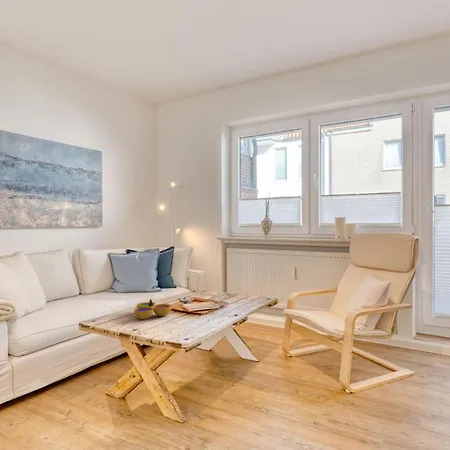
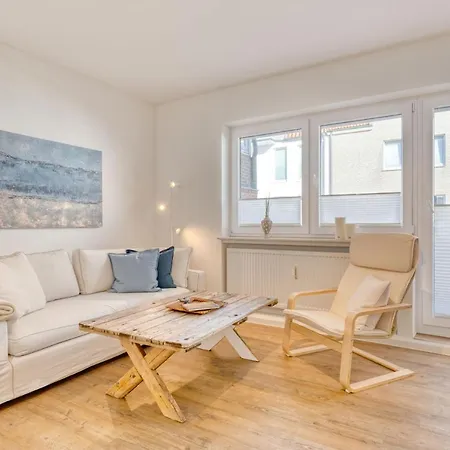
- decorative bowl (153, 307)
